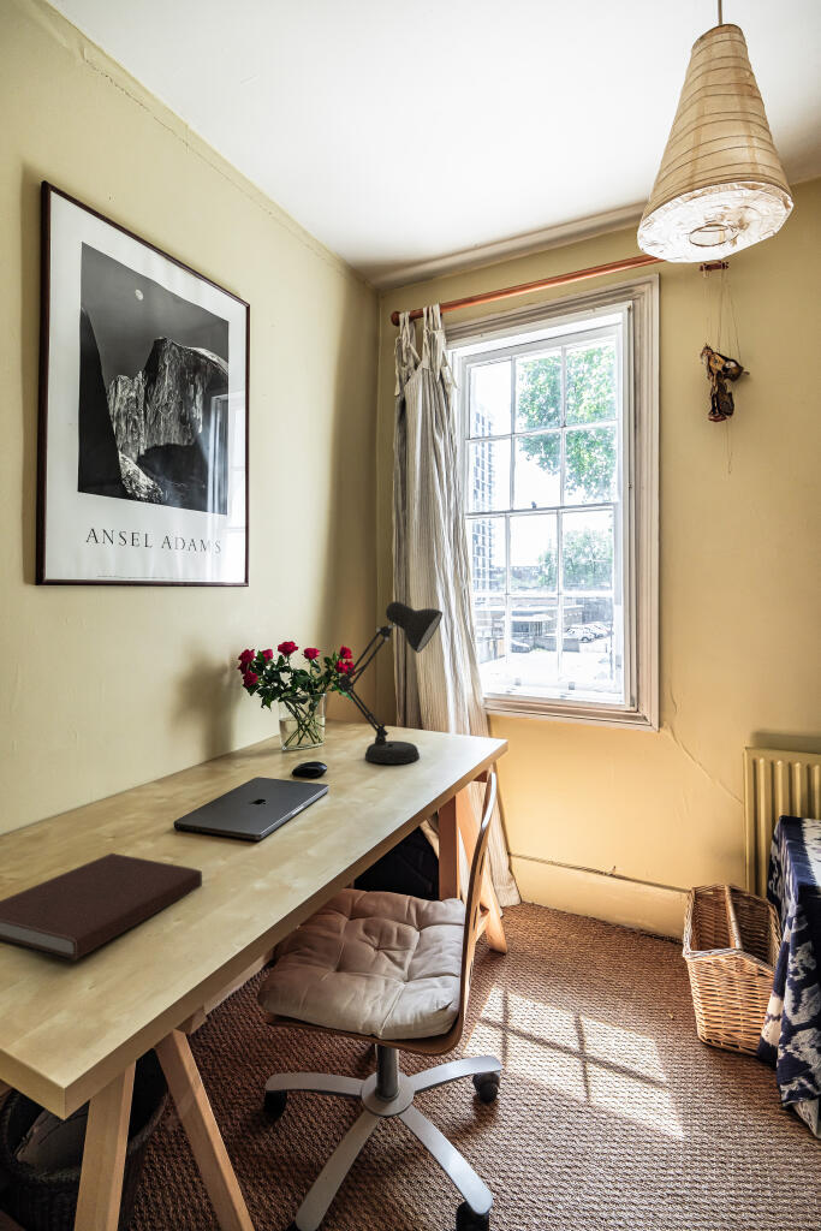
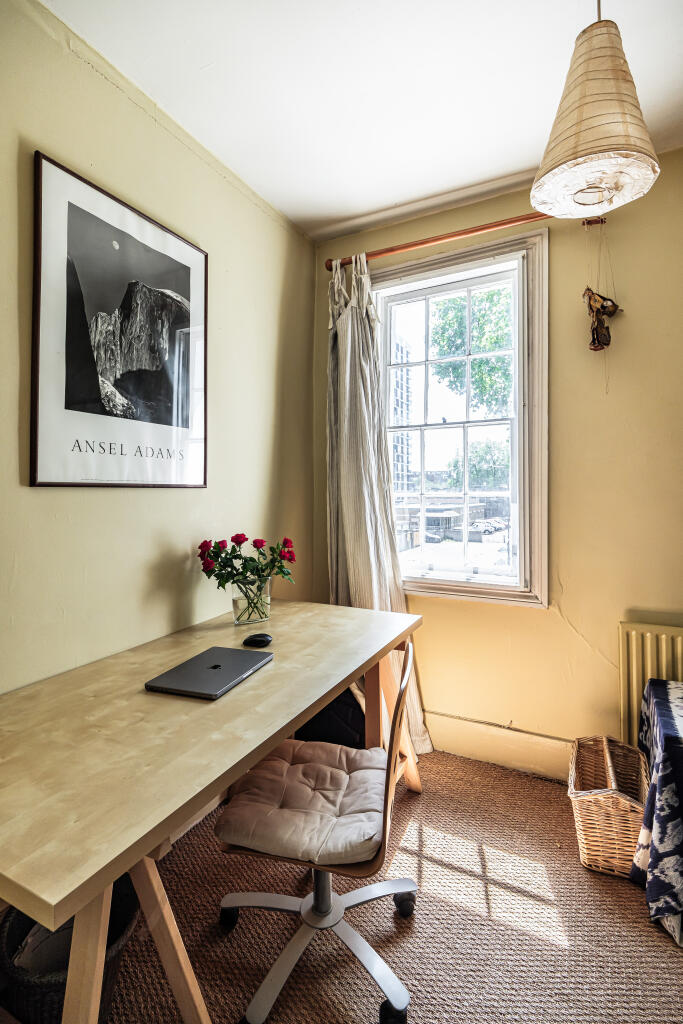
- notebook (95, 899)
- desk lamp (371, 659)
